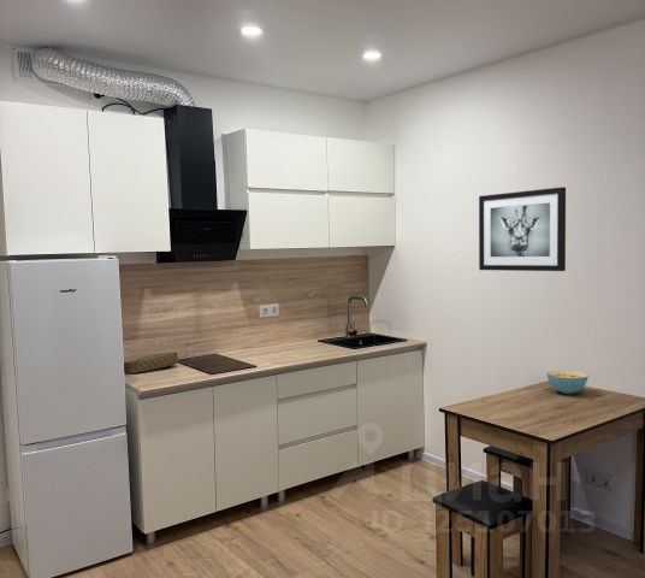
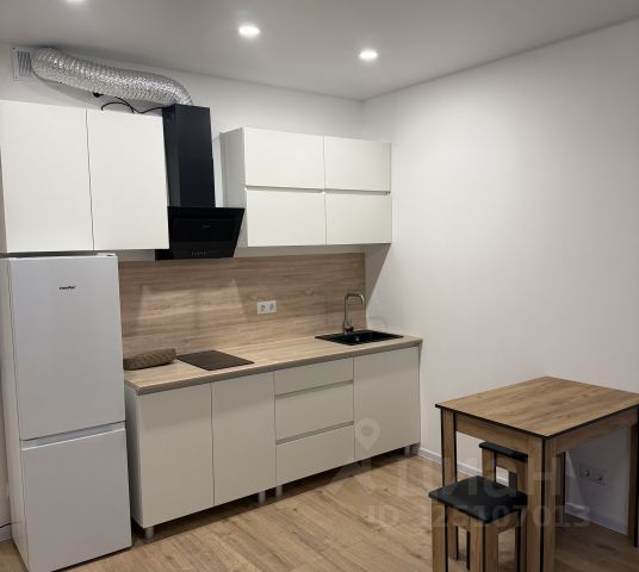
- cereal bowl (567, 383)
- wall art (519, 231)
